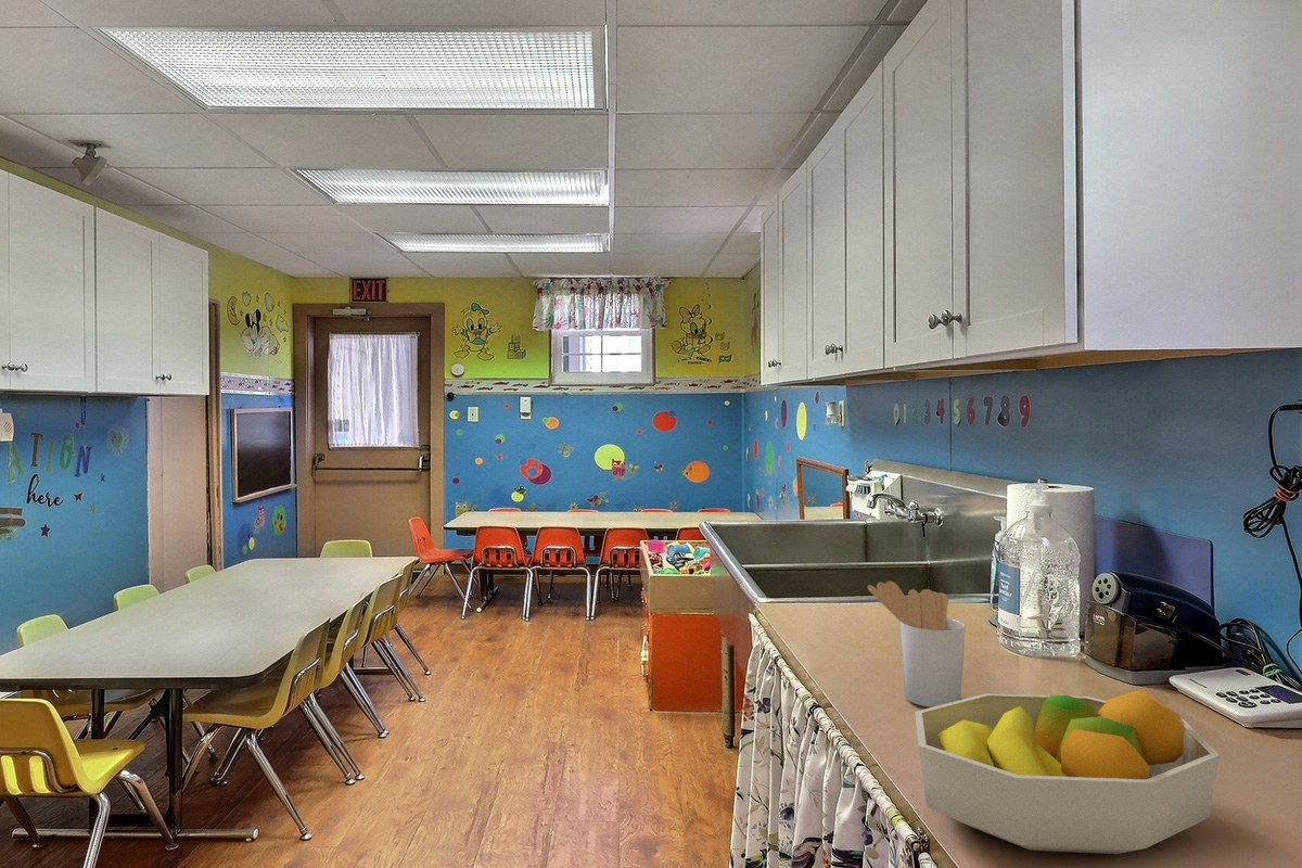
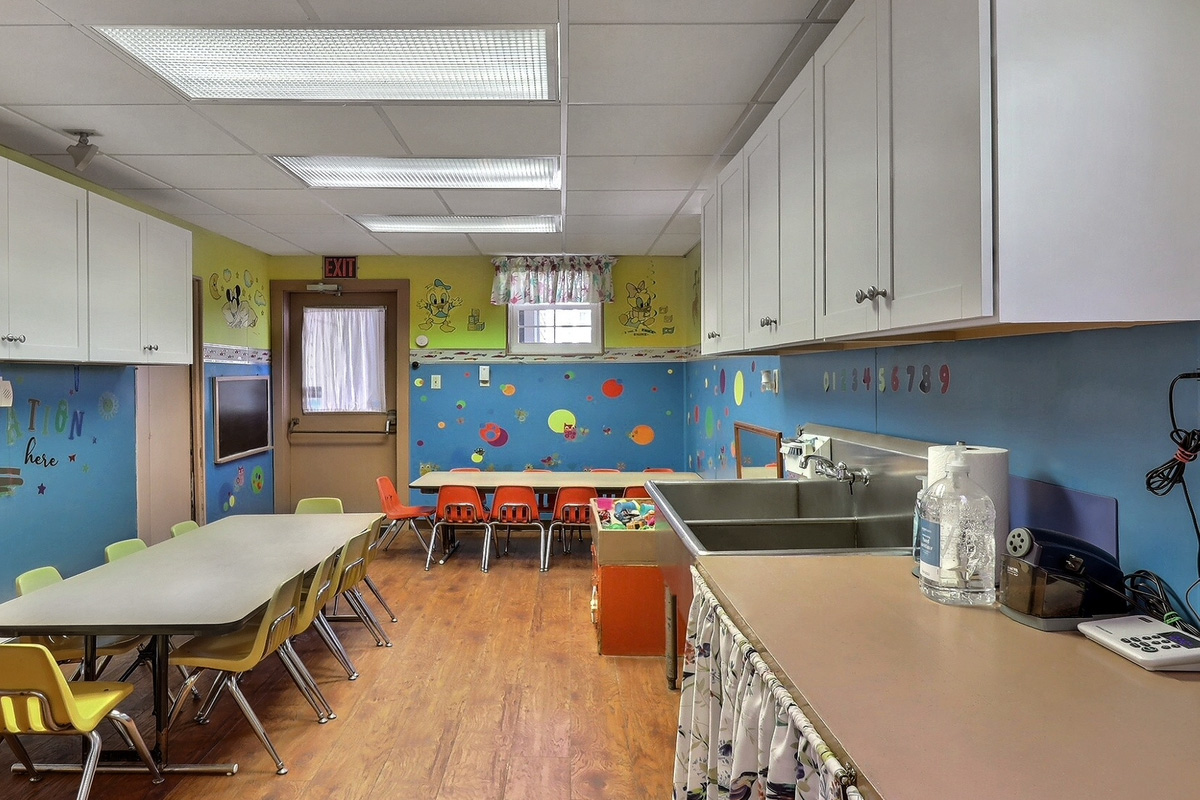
- utensil holder (916, 639)
- fruit bowl (1056, 753)
